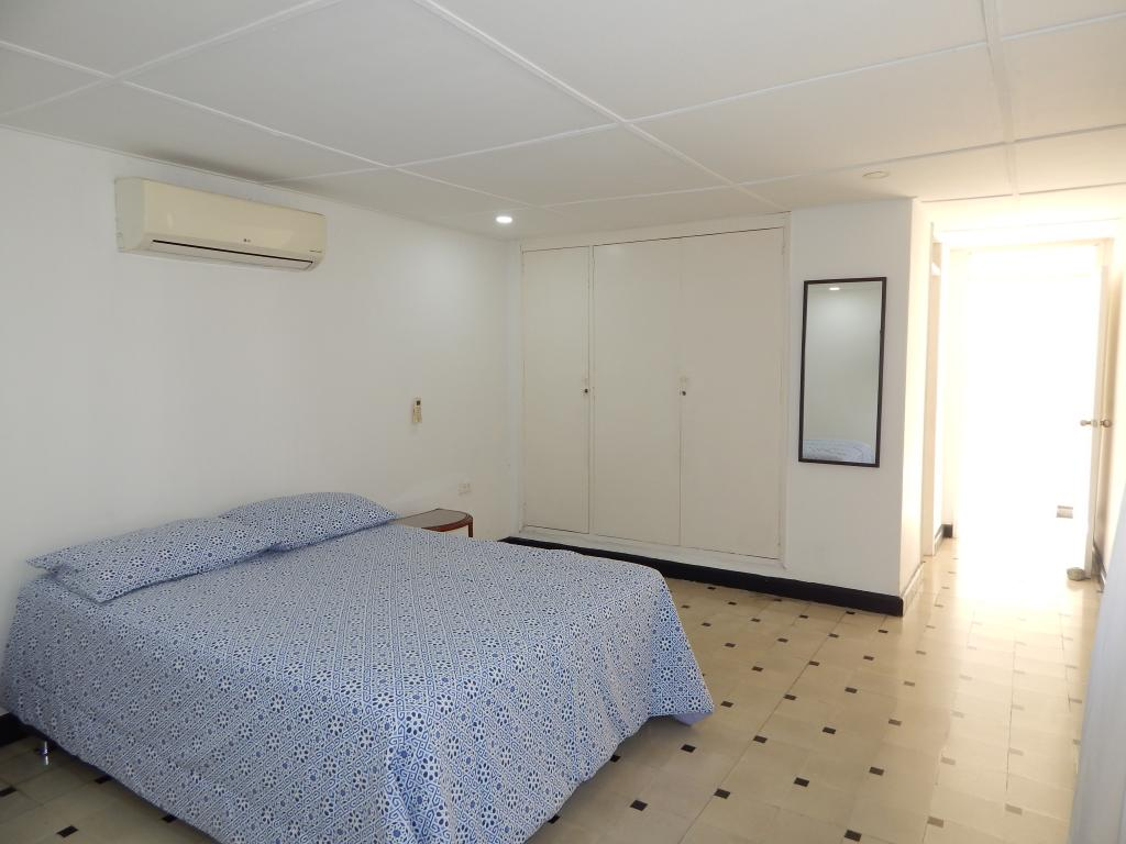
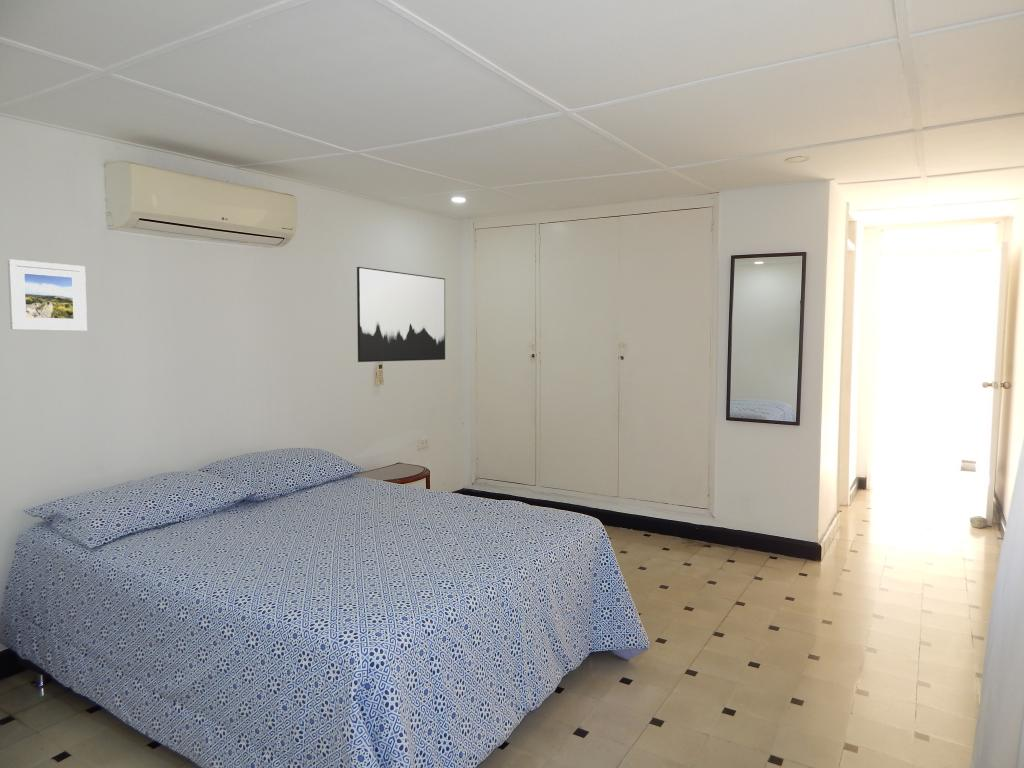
+ wall art (404, 317)
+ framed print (49, 296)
